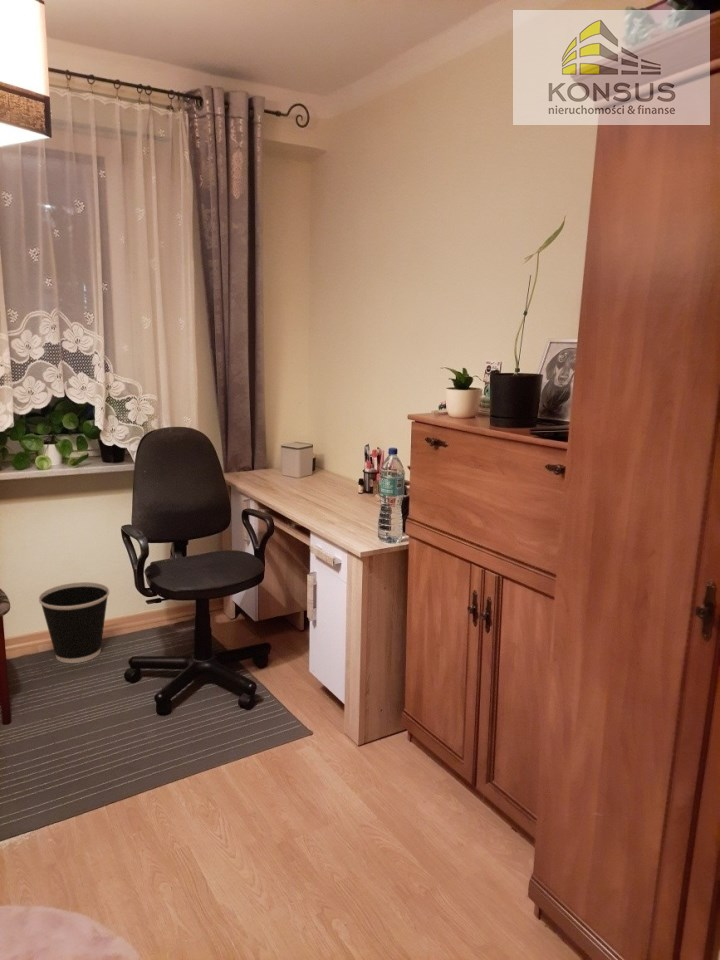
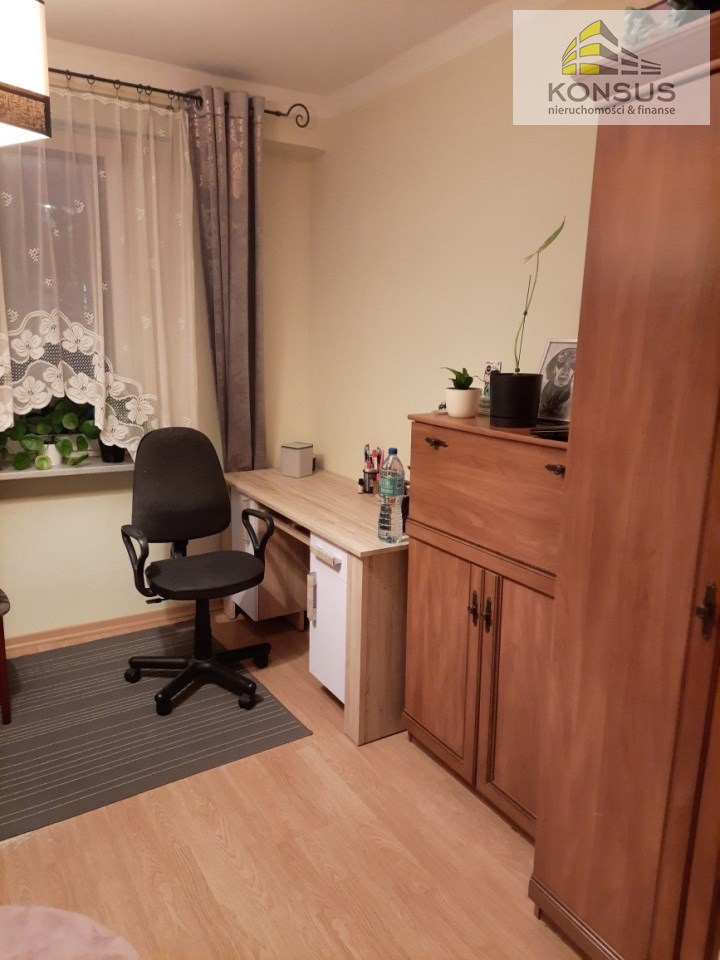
- wastebasket (76, 623)
